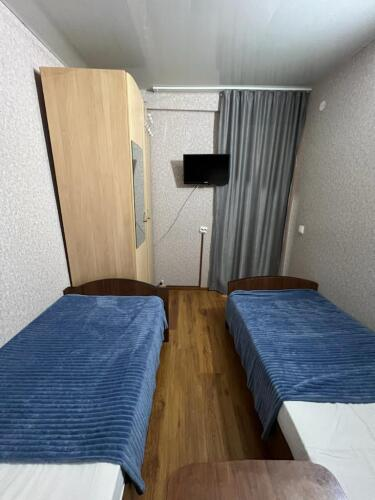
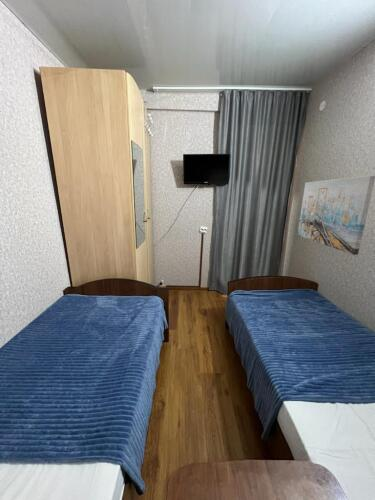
+ wall art (327, 212)
